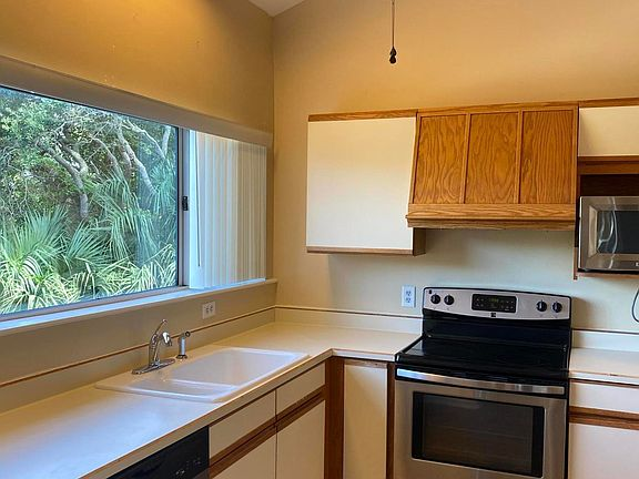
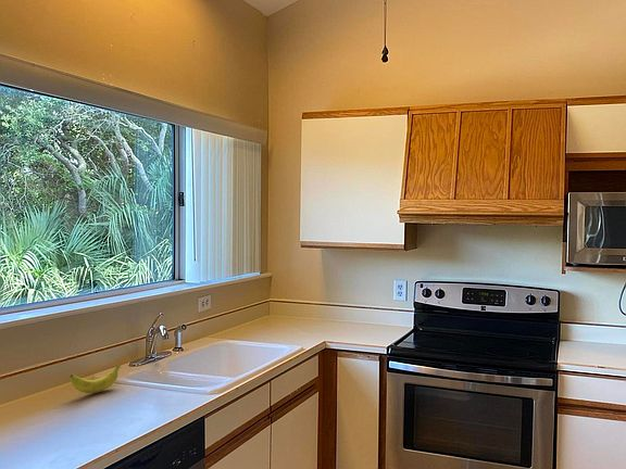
+ banana (96, 380)
